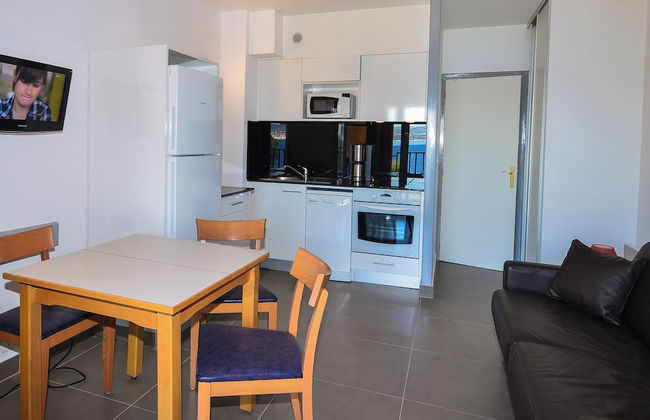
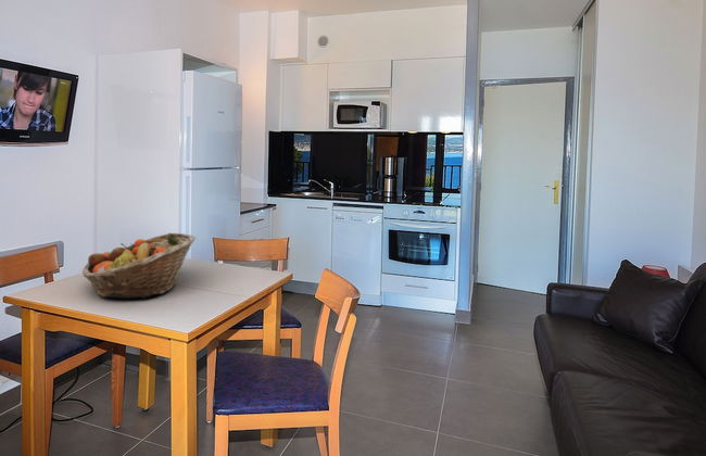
+ fruit basket (140, 262)
